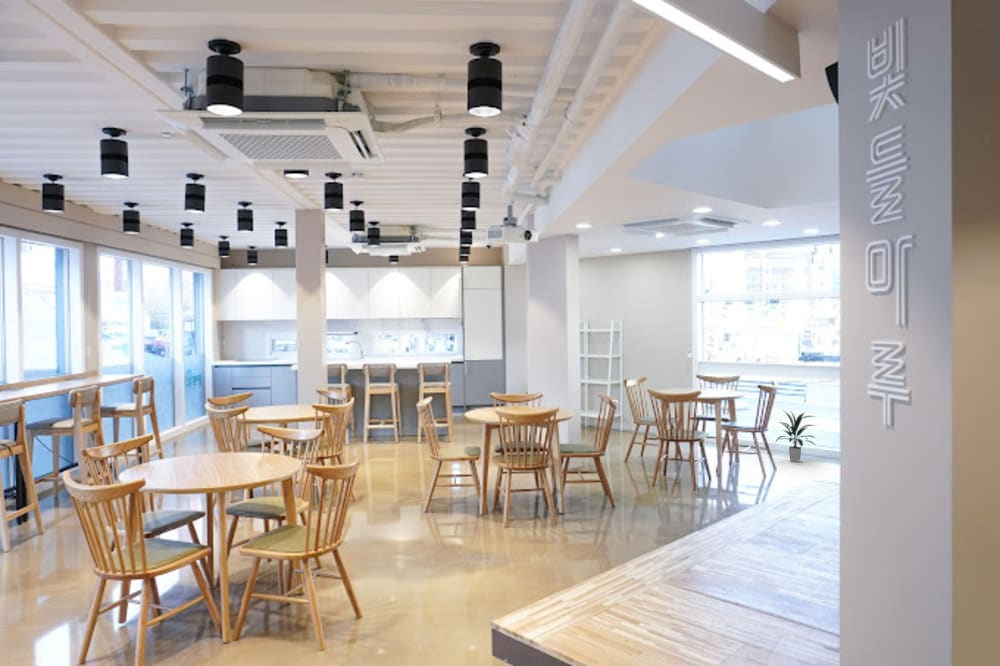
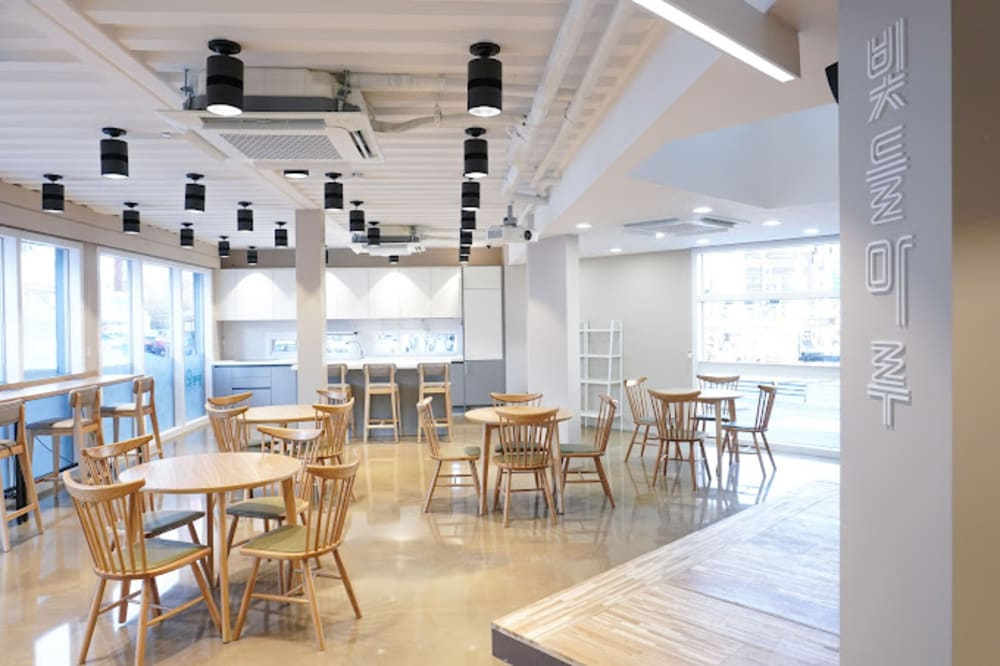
- indoor plant (795, 435)
